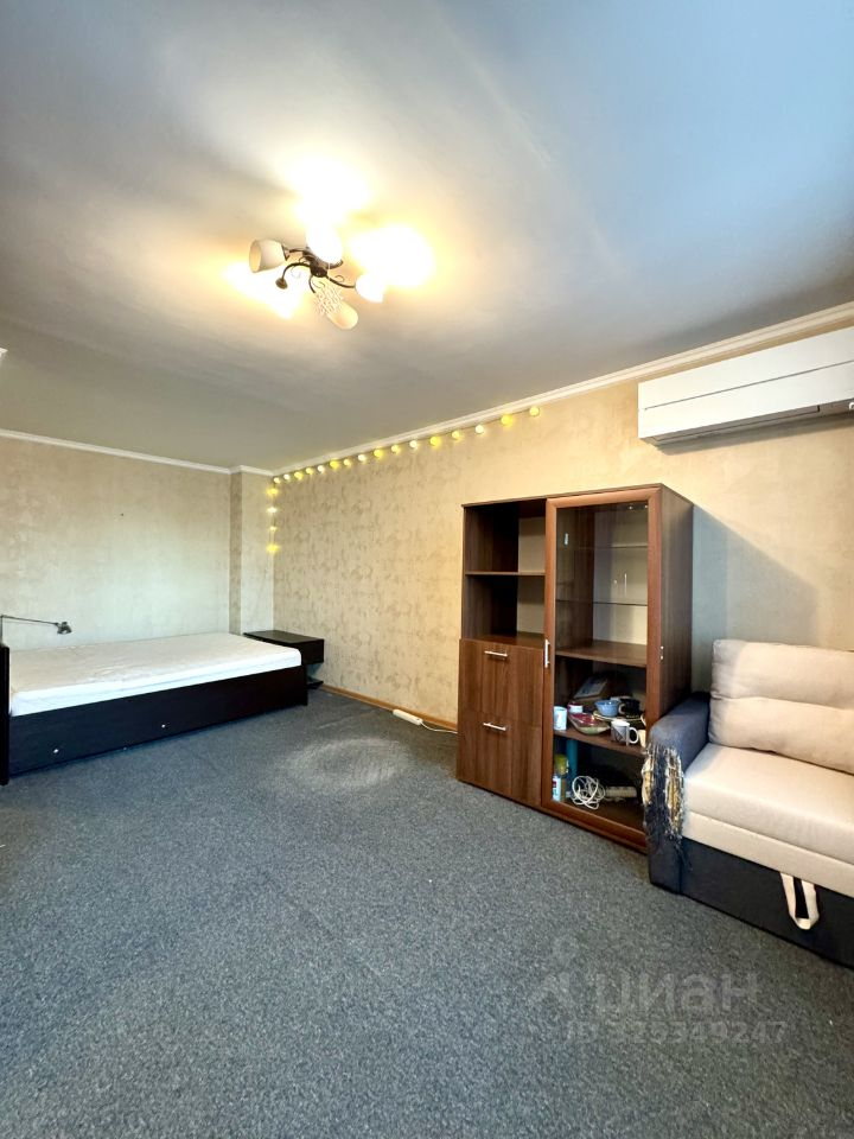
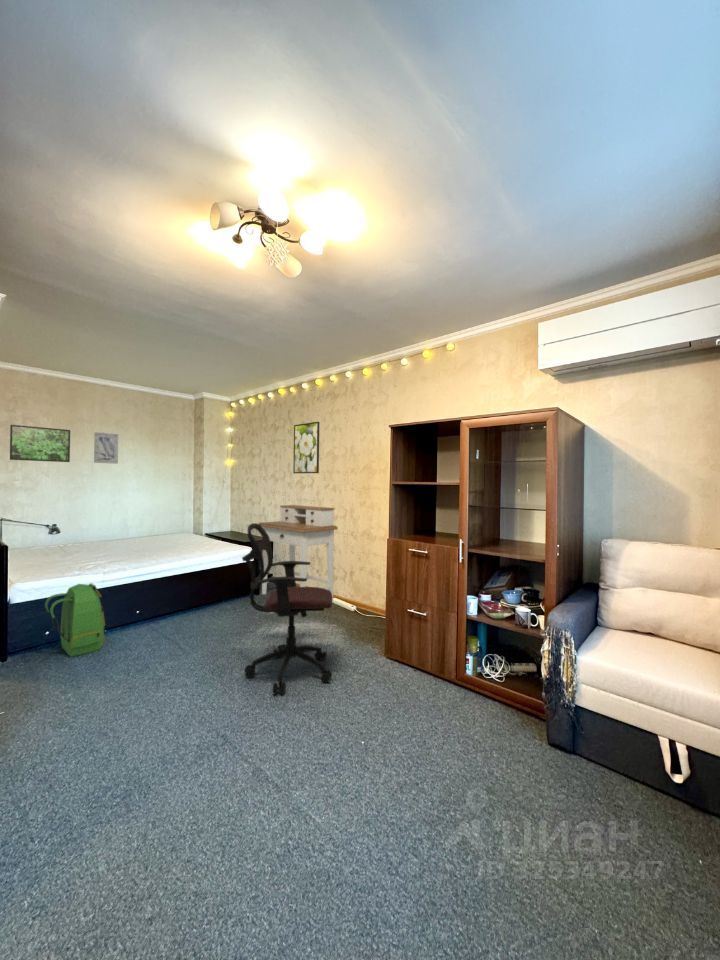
+ backpack (76, 617)
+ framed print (41, 444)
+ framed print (306, 448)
+ desk (294, 552)
+ office chair (287, 598)
+ wall art (106, 448)
